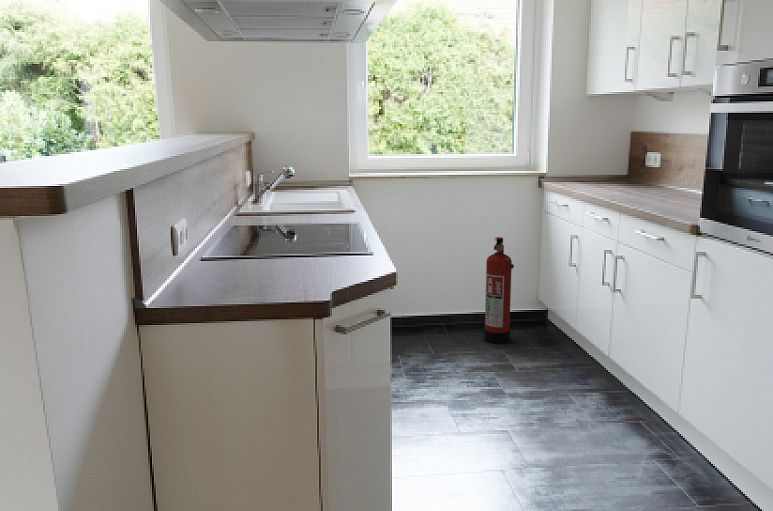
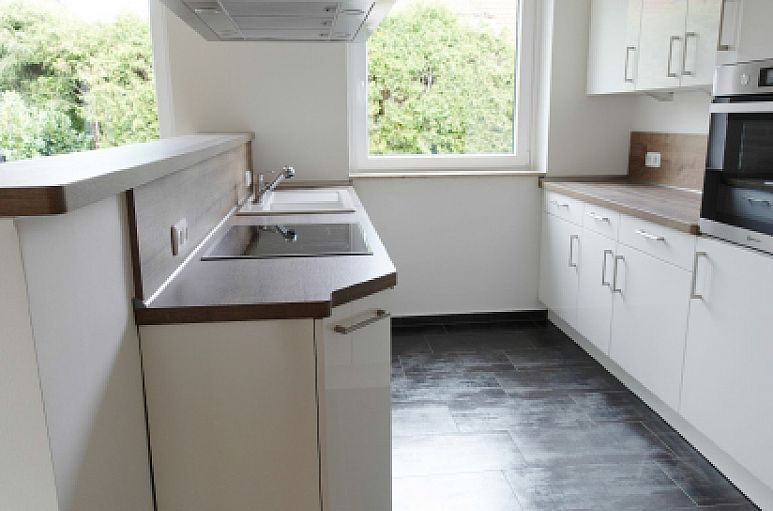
- fire extinguisher (499, 288)
